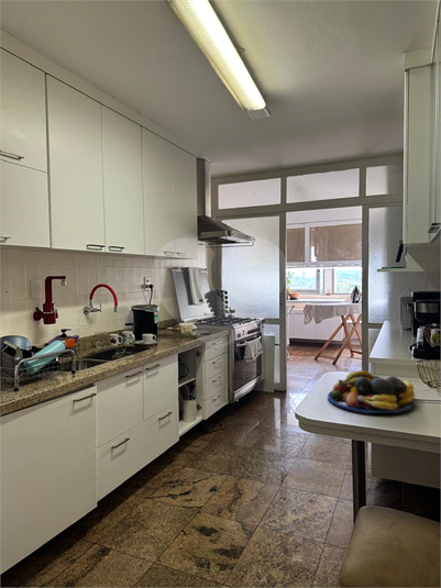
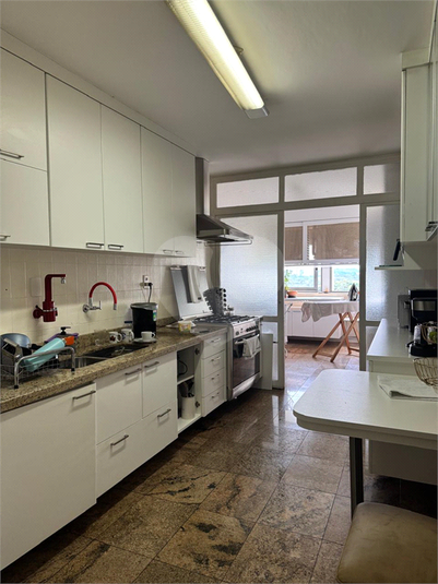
- fruit bowl (368, 385)
